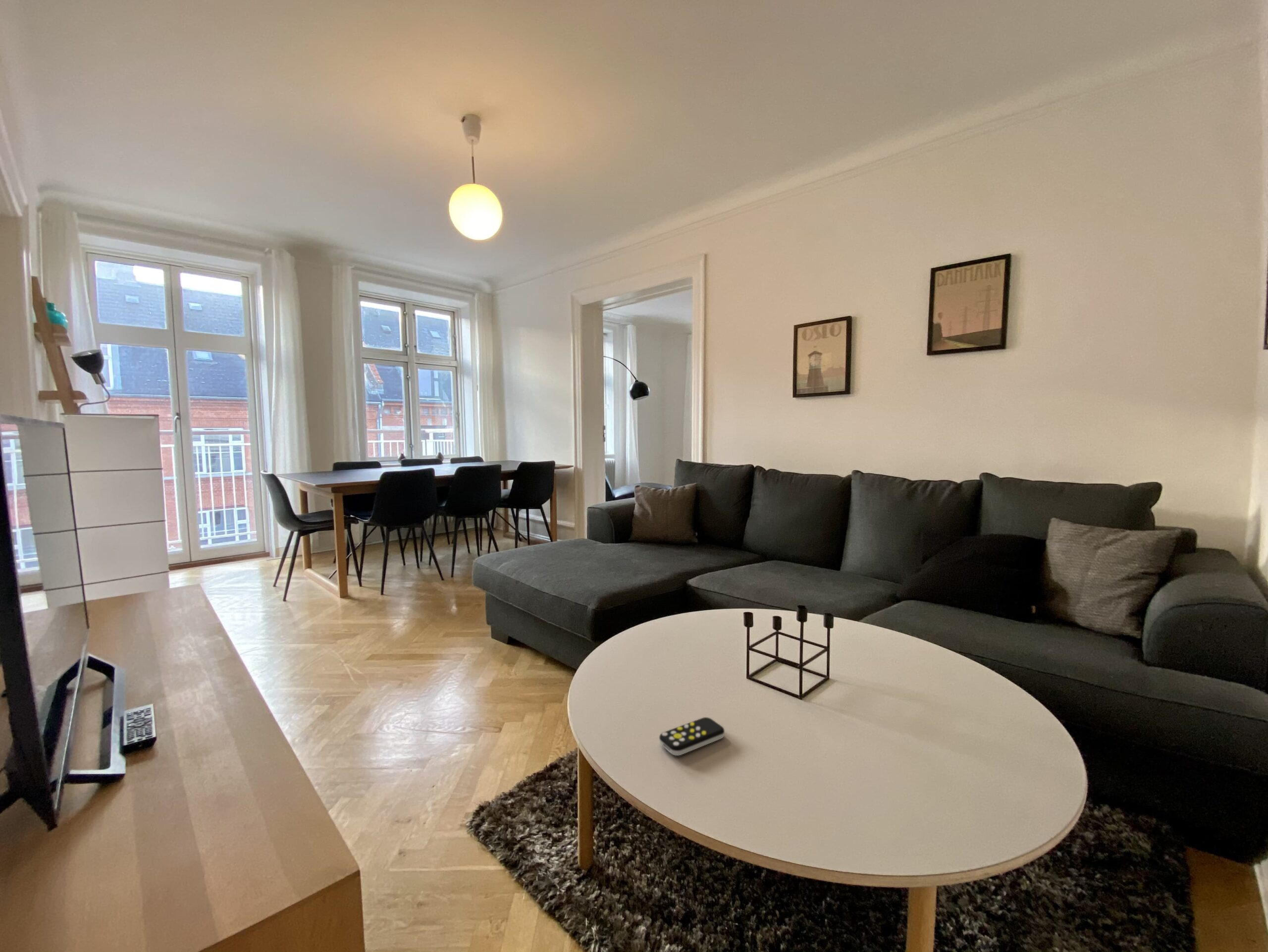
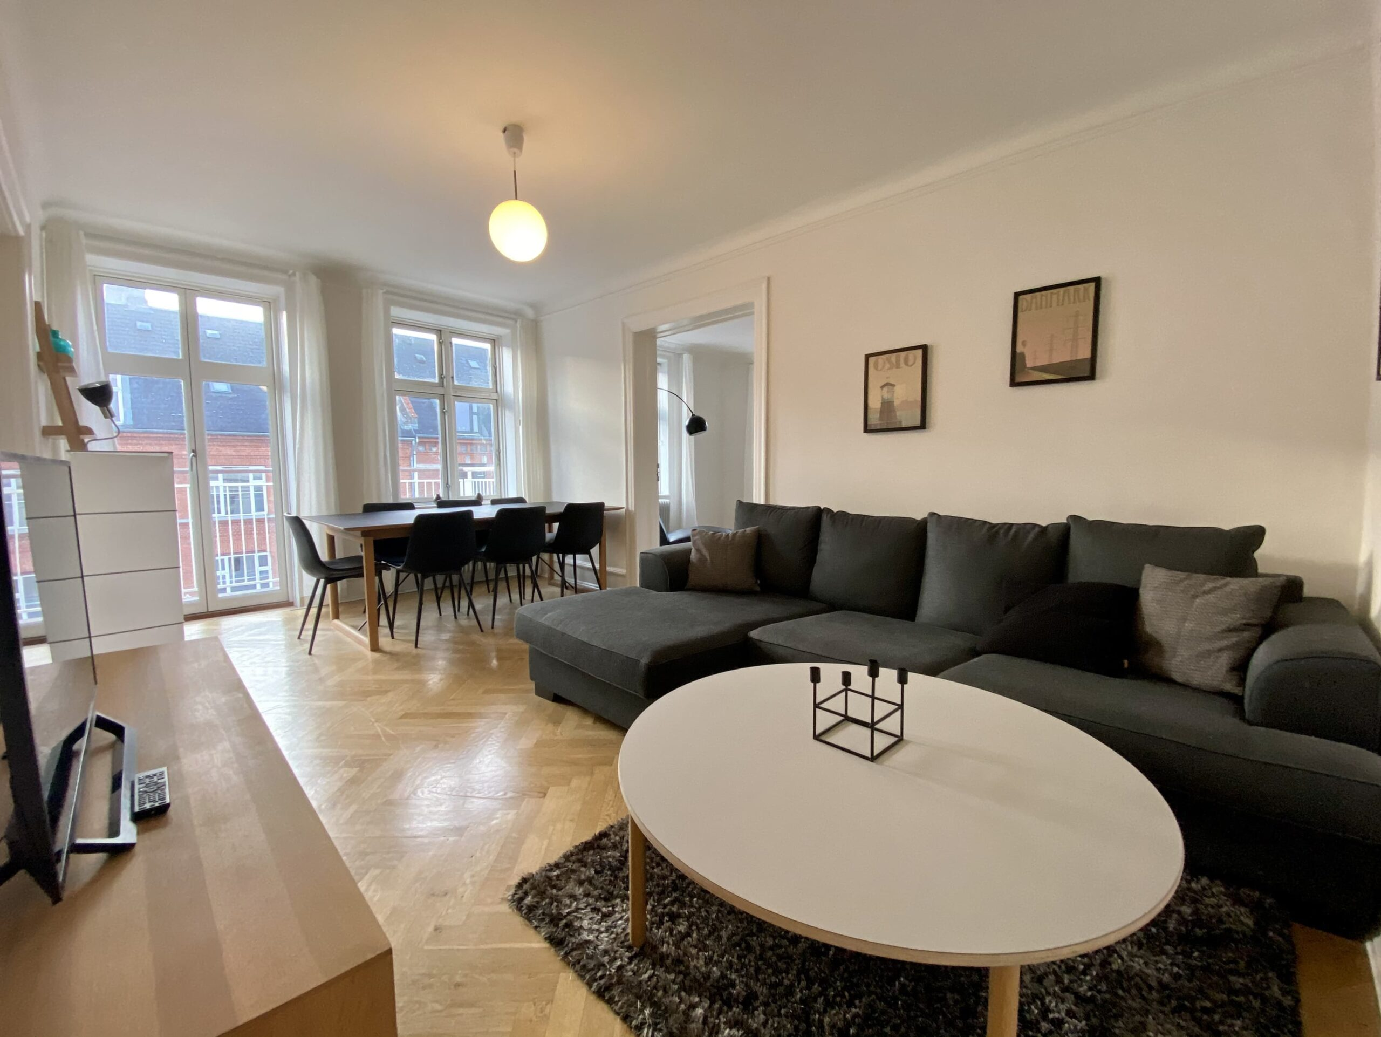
- remote control (692, 735)
